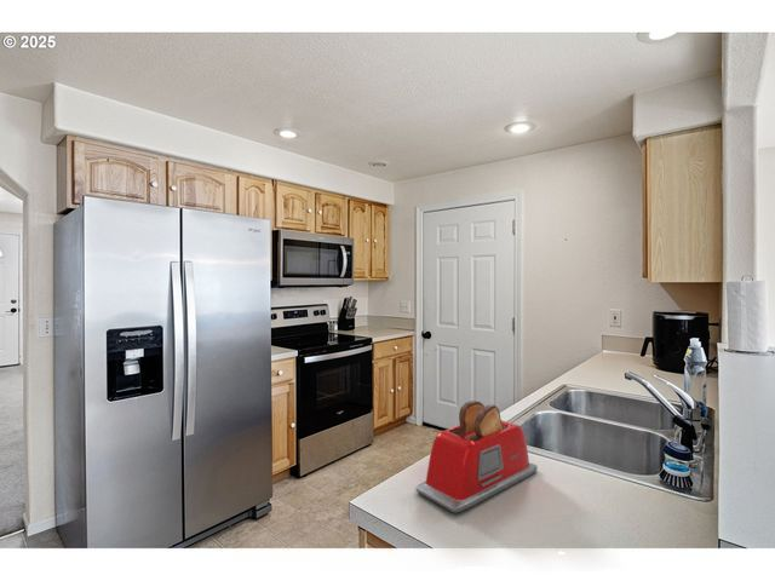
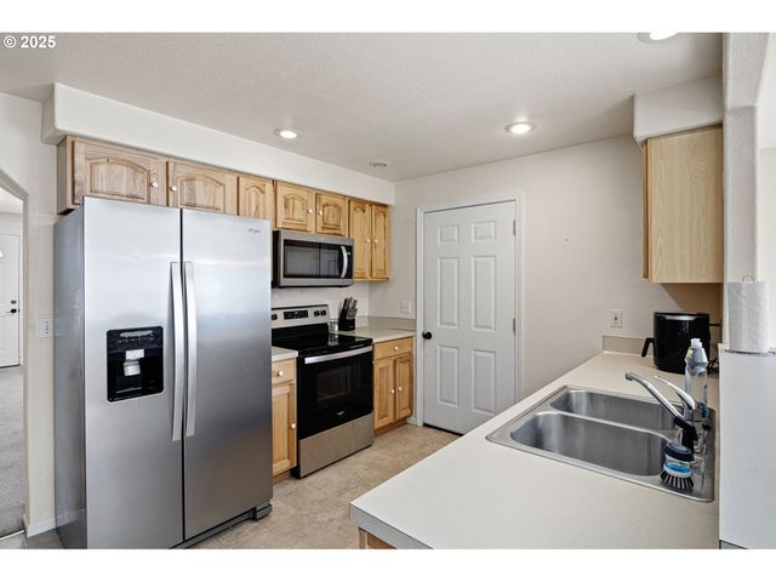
- toaster (480, 442)
